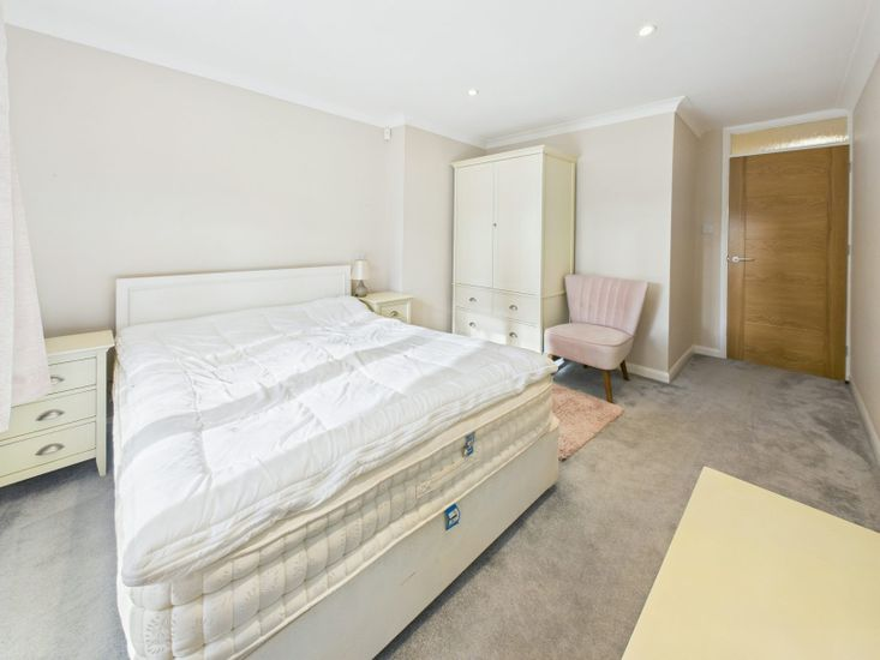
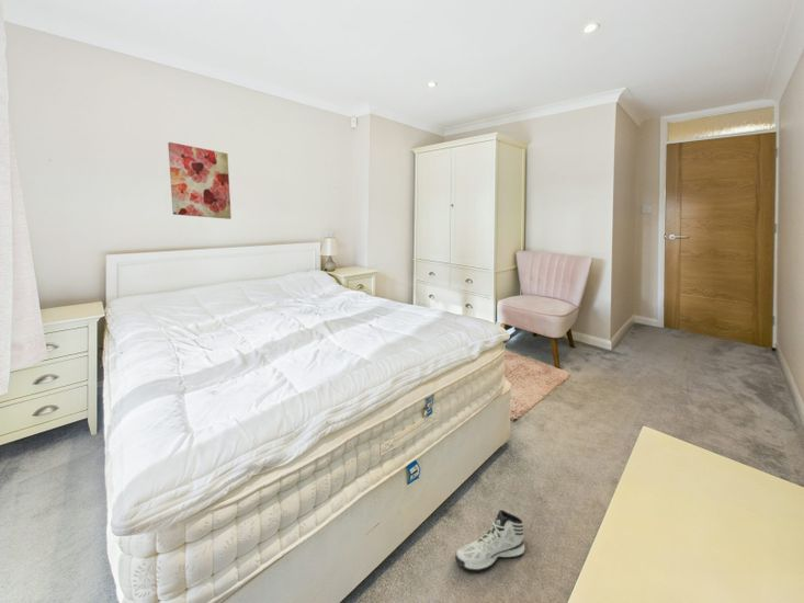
+ sneaker (489, 534)
+ wall art (201, 182)
